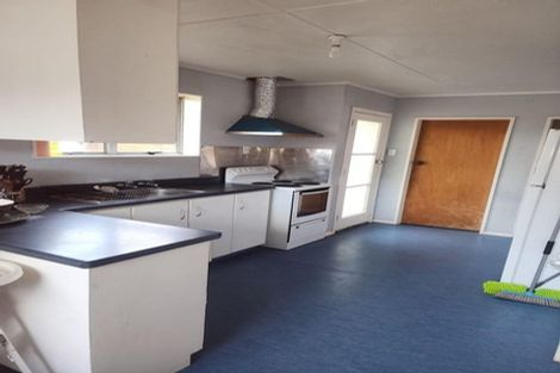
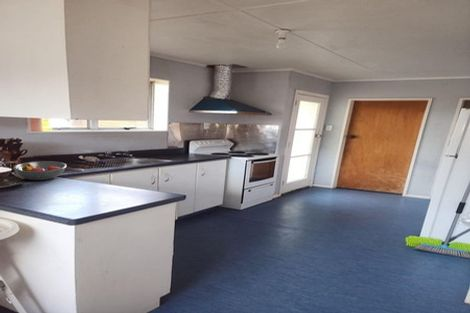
+ fruit bowl (41, 170)
